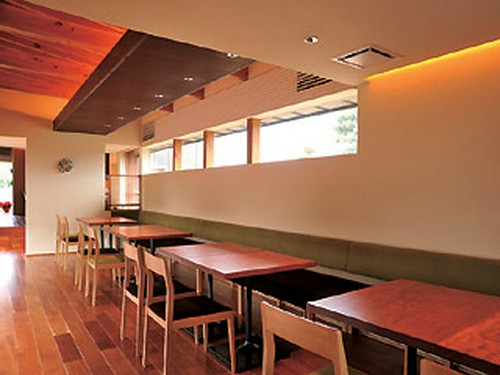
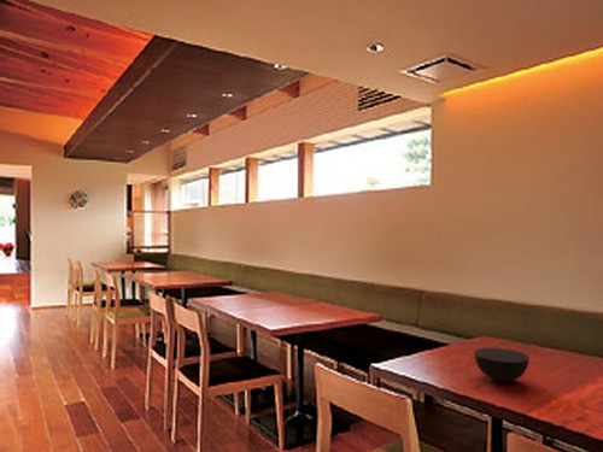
+ bowl (500, 366)
